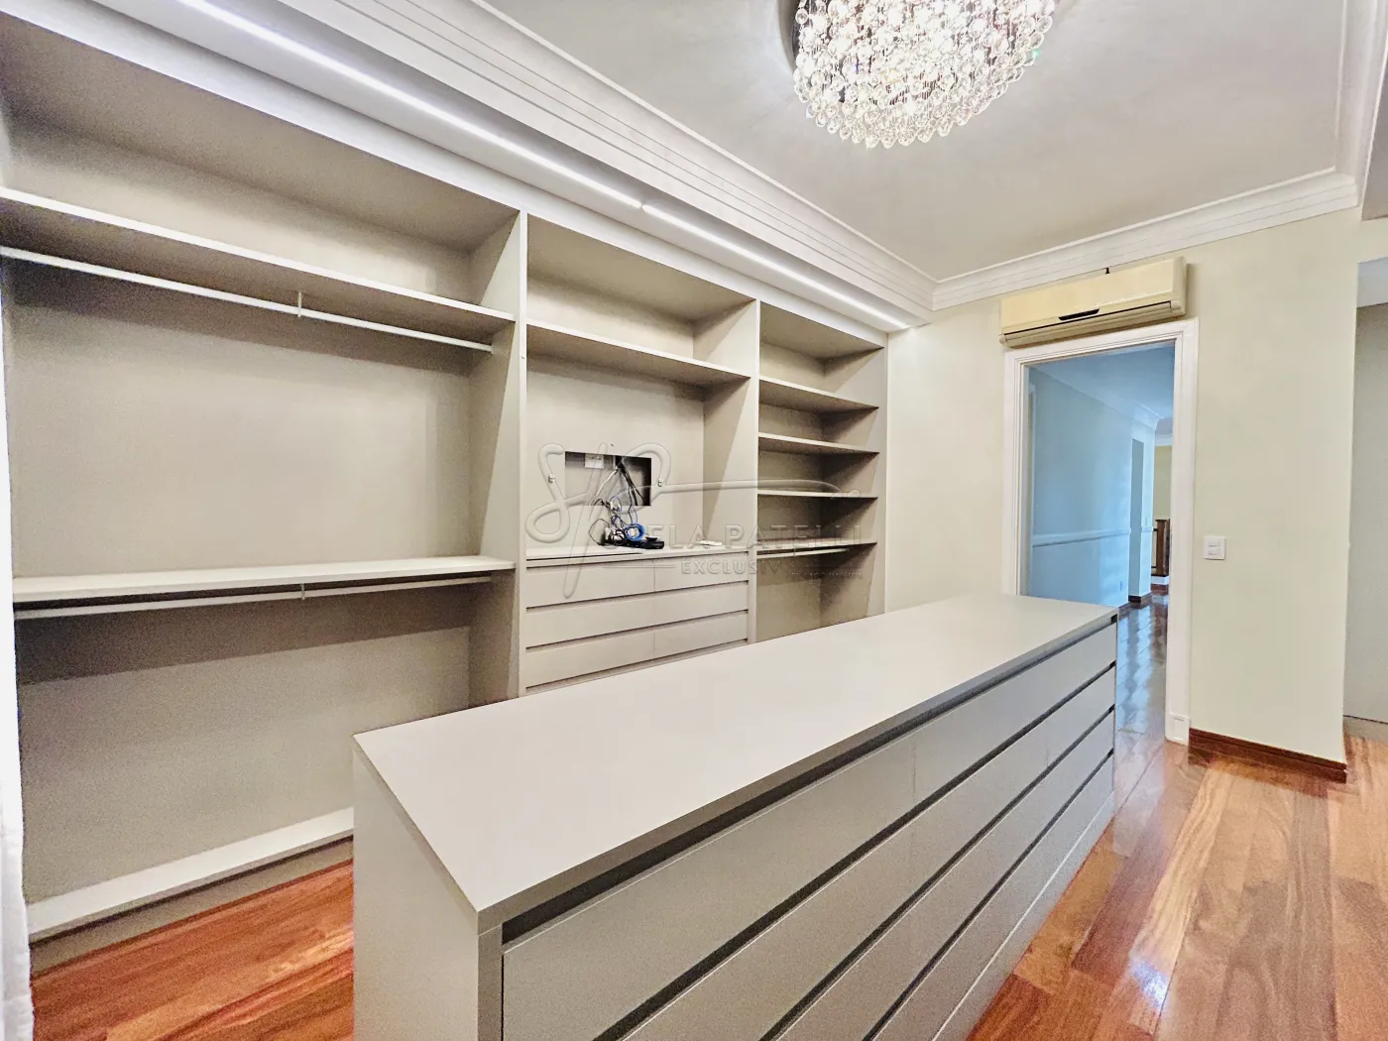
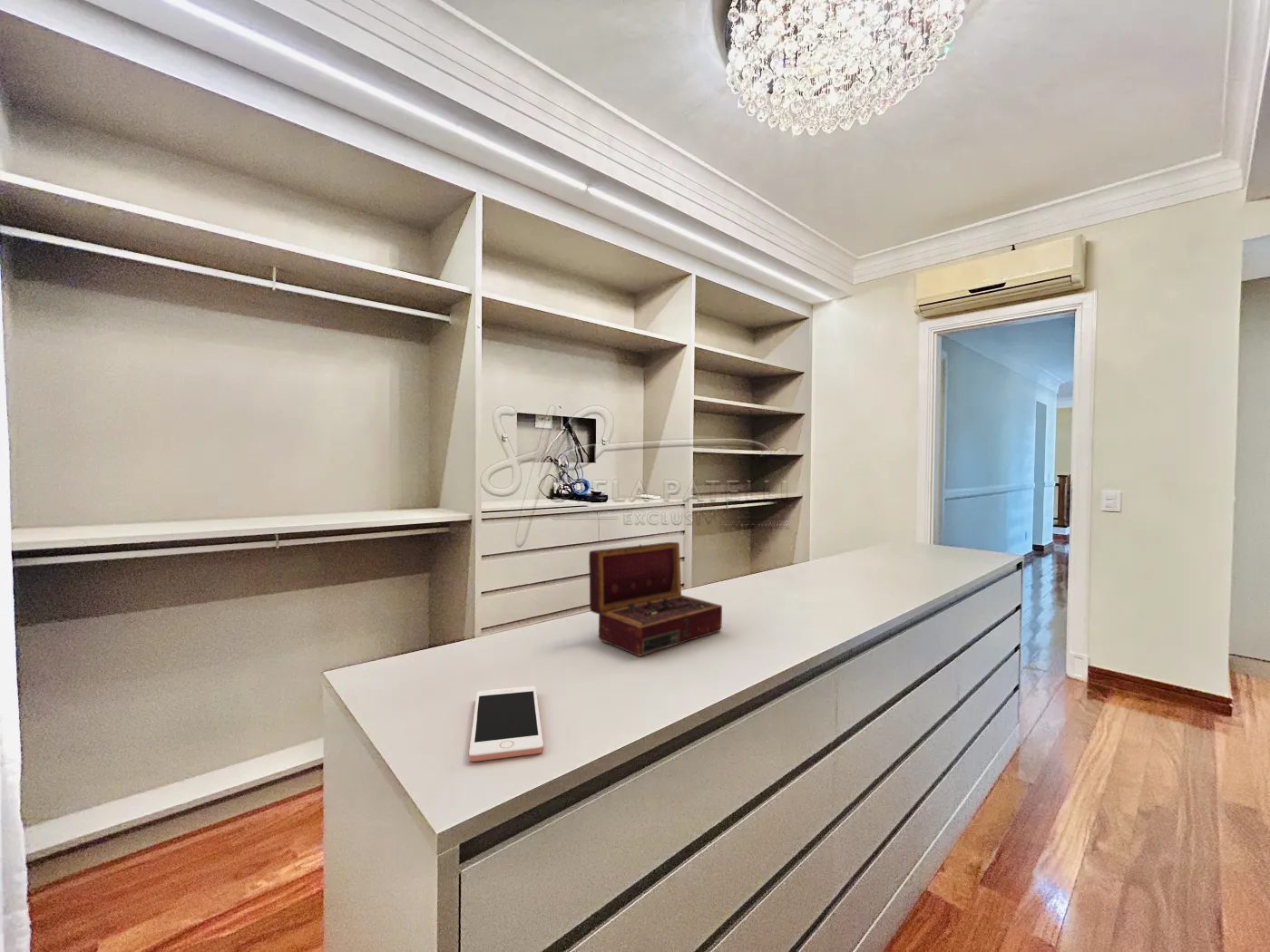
+ cell phone (506, 718)
+ wooden box (657, 590)
